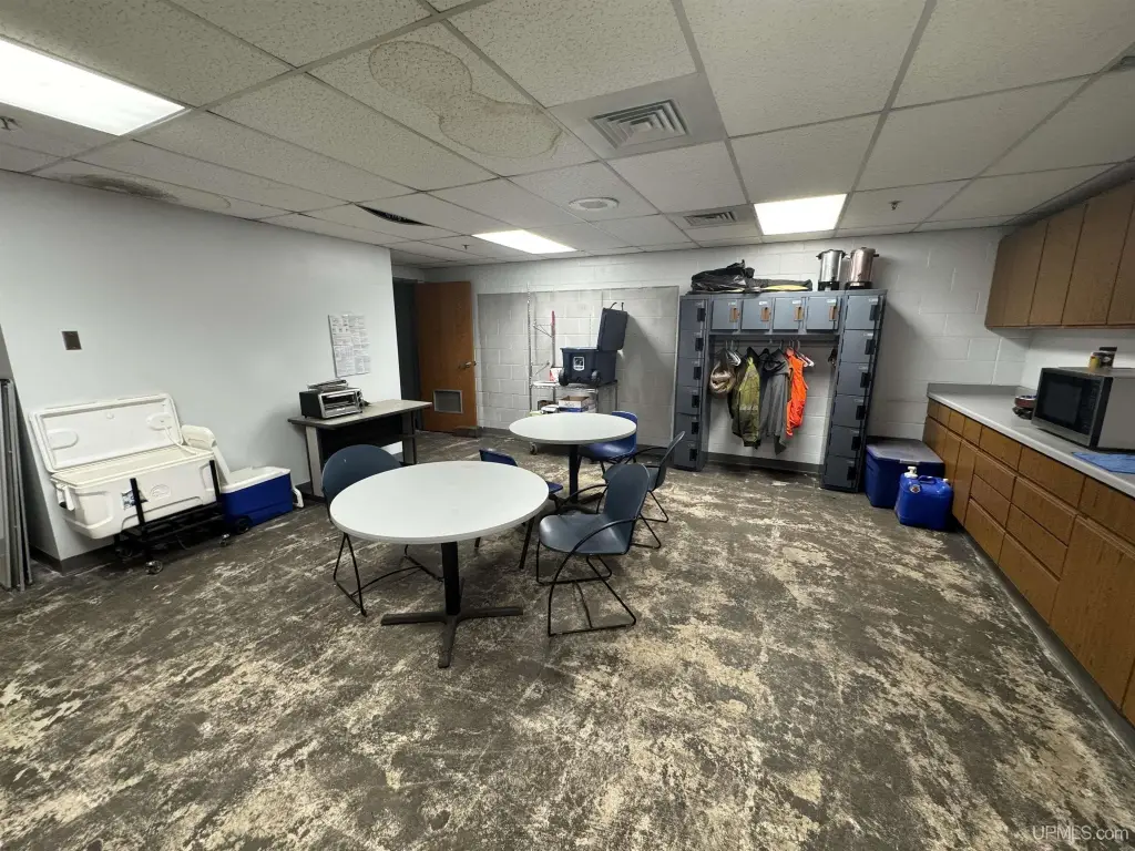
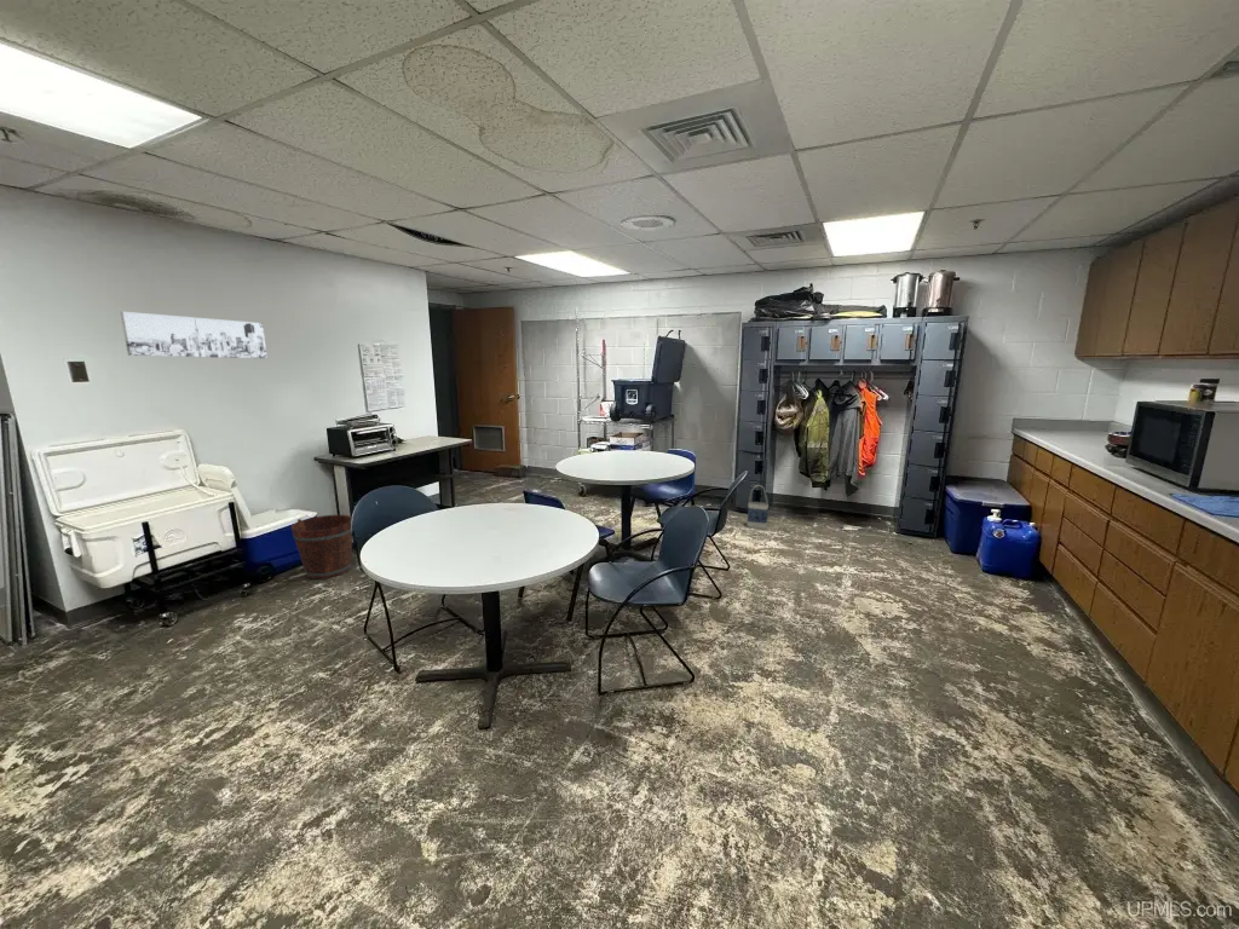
+ bag (757, 506)
+ wall art (201, 337)
+ bucket (325, 546)
